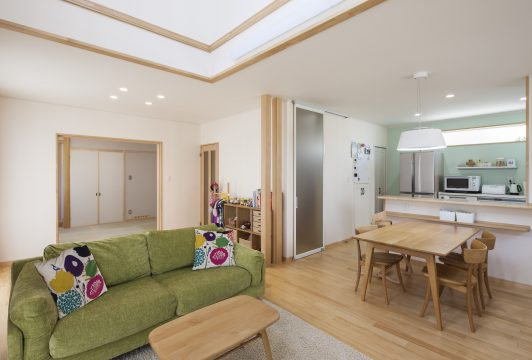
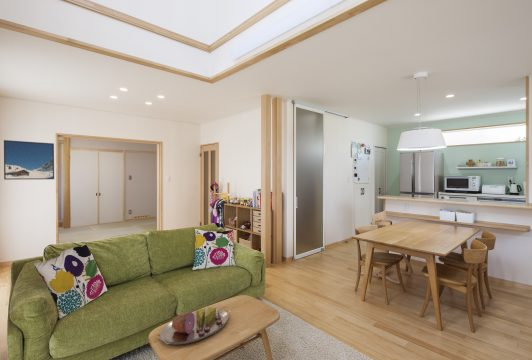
+ serving tray (196, 317)
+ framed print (30, 160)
